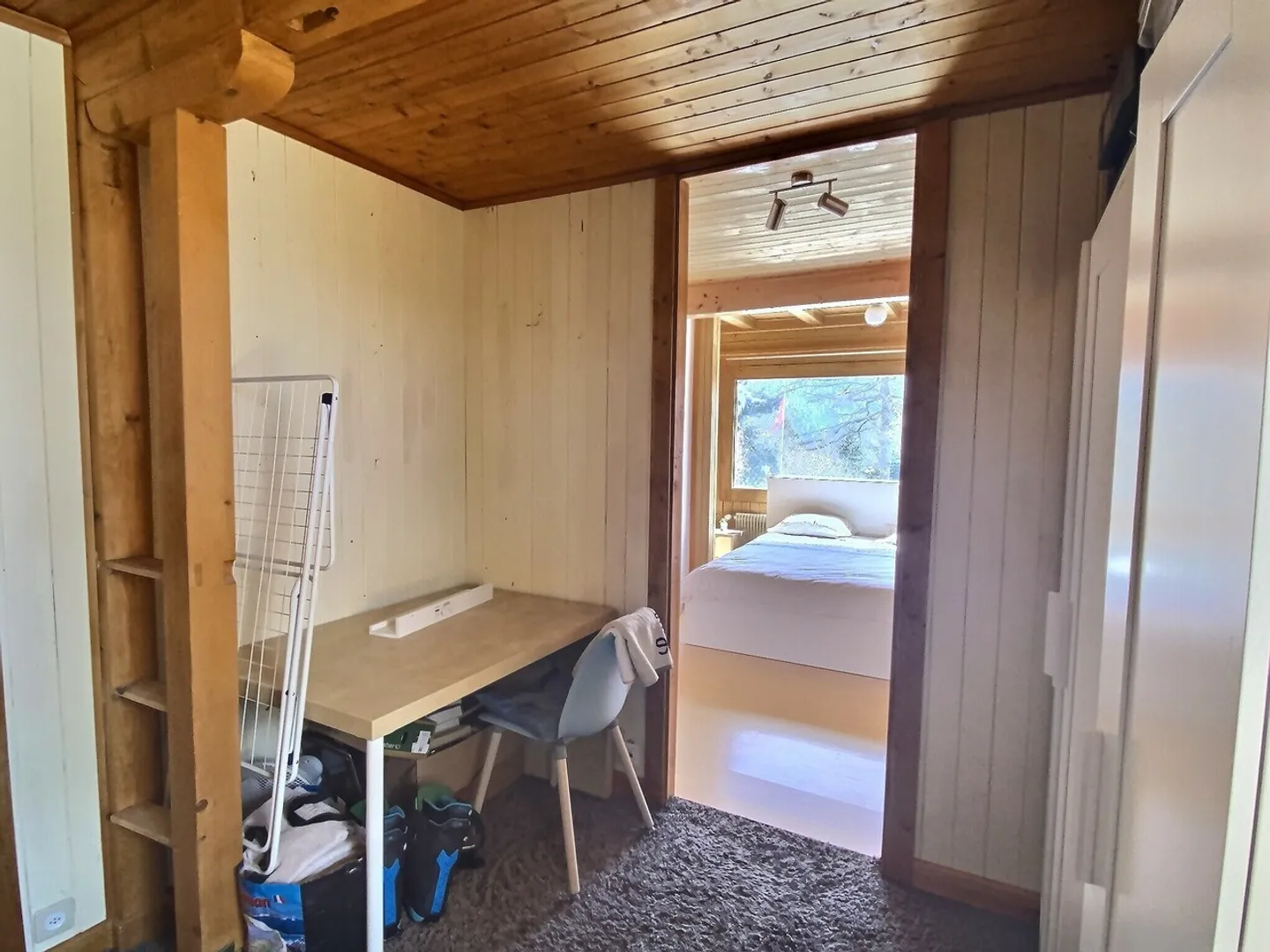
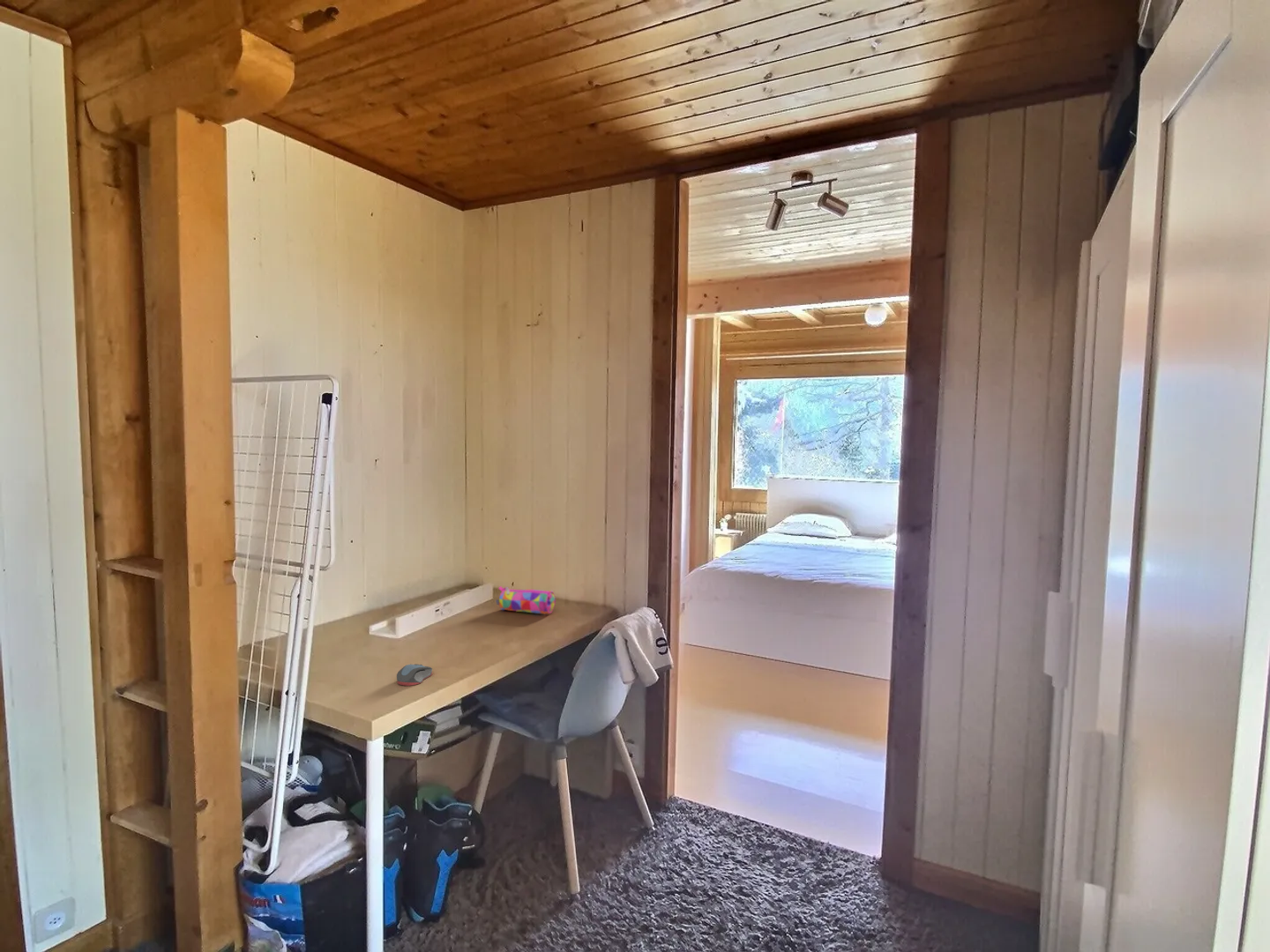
+ computer mouse (414, 672)
+ pencil case (526, 599)
